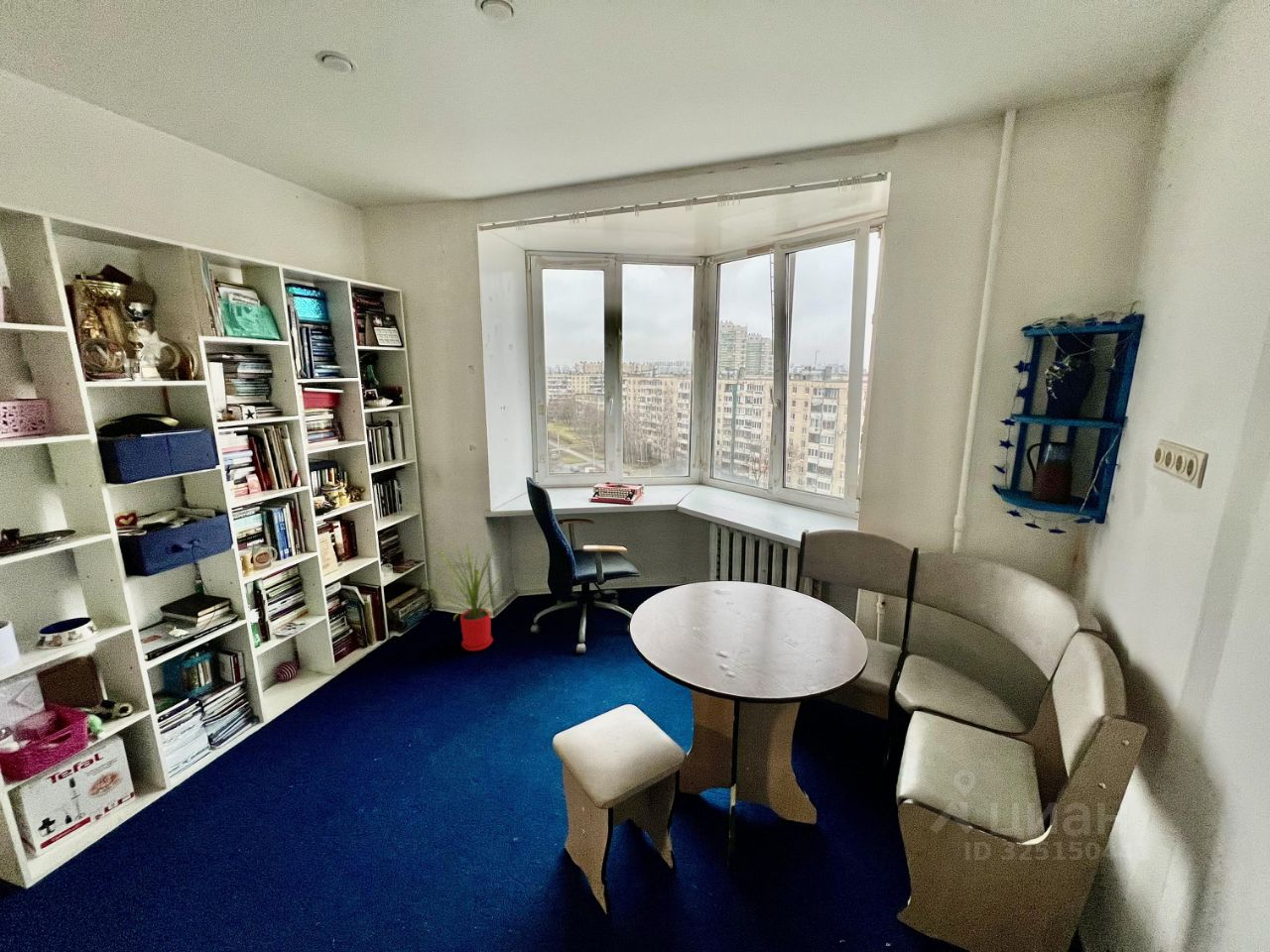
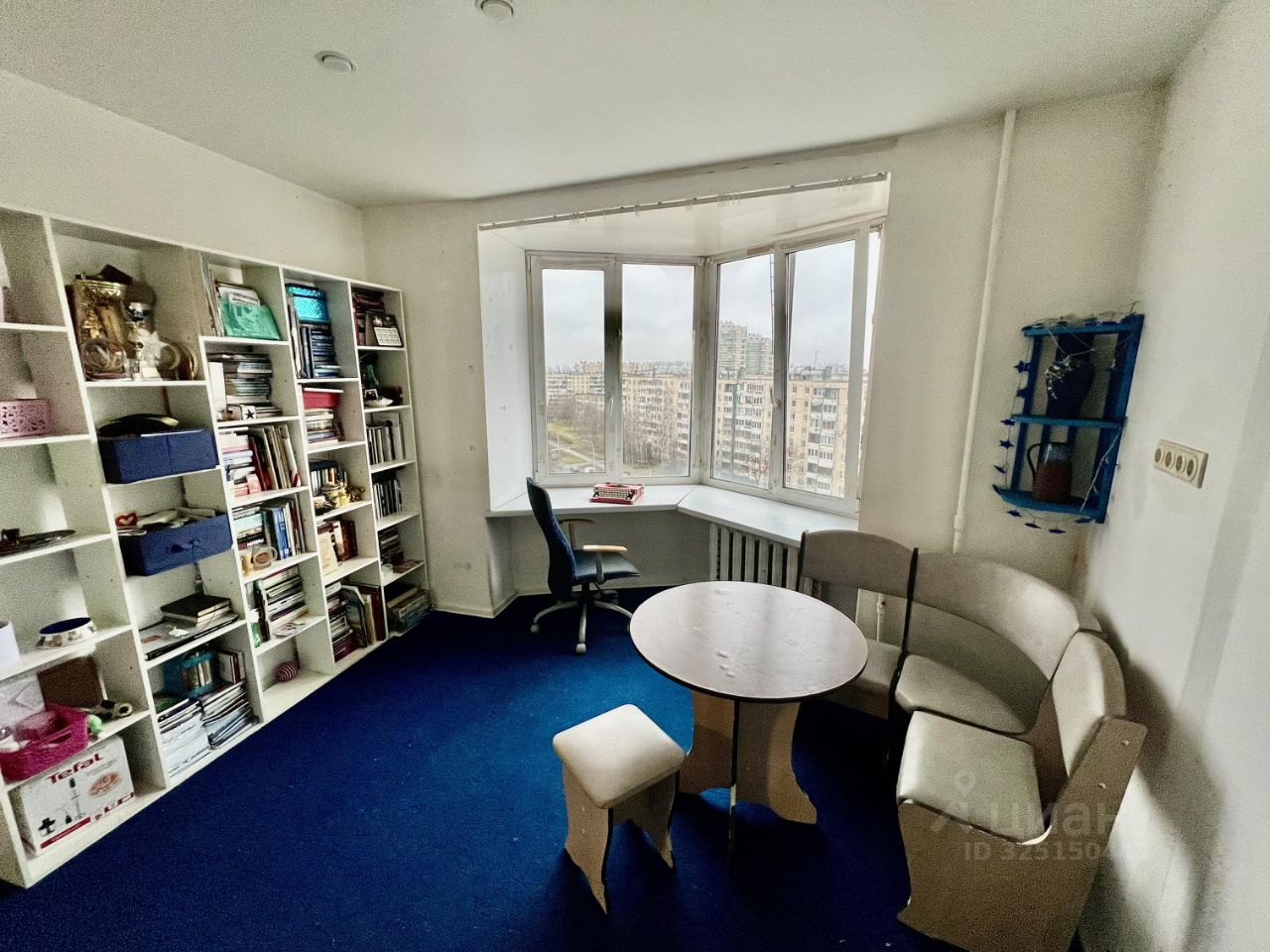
- house plant (475, 594)
